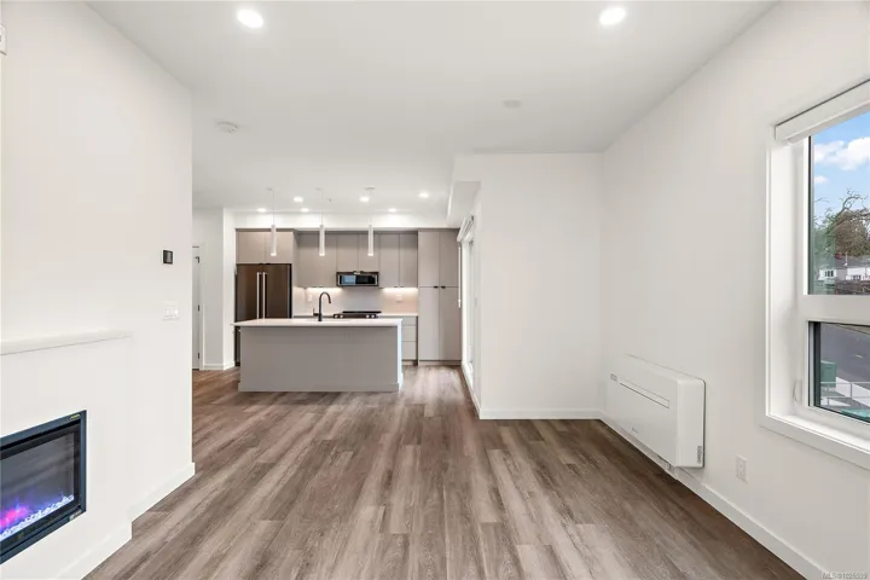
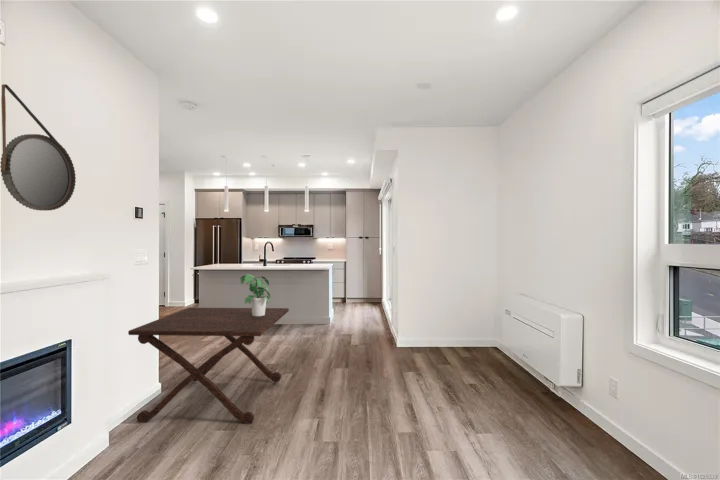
+ side table (219, 358)
+ home mirror (40, 155)
+ potted plant (255, 293)
